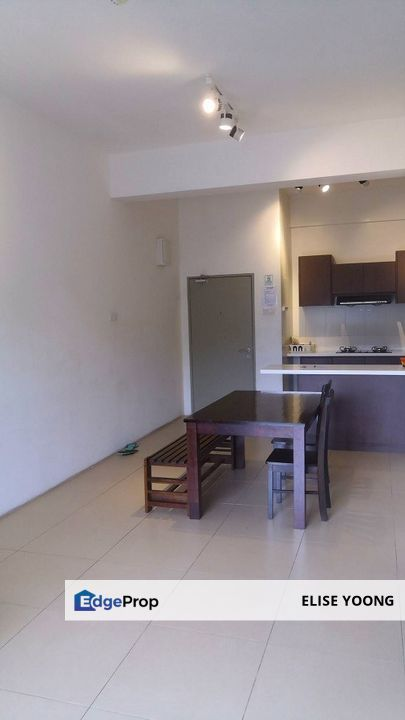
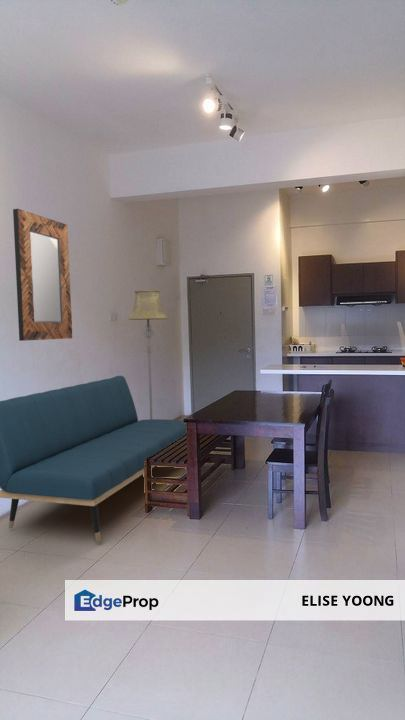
+ home mirror (45, 278)
+ floor lamp (150, 369)
+ sofa (106, 440)
